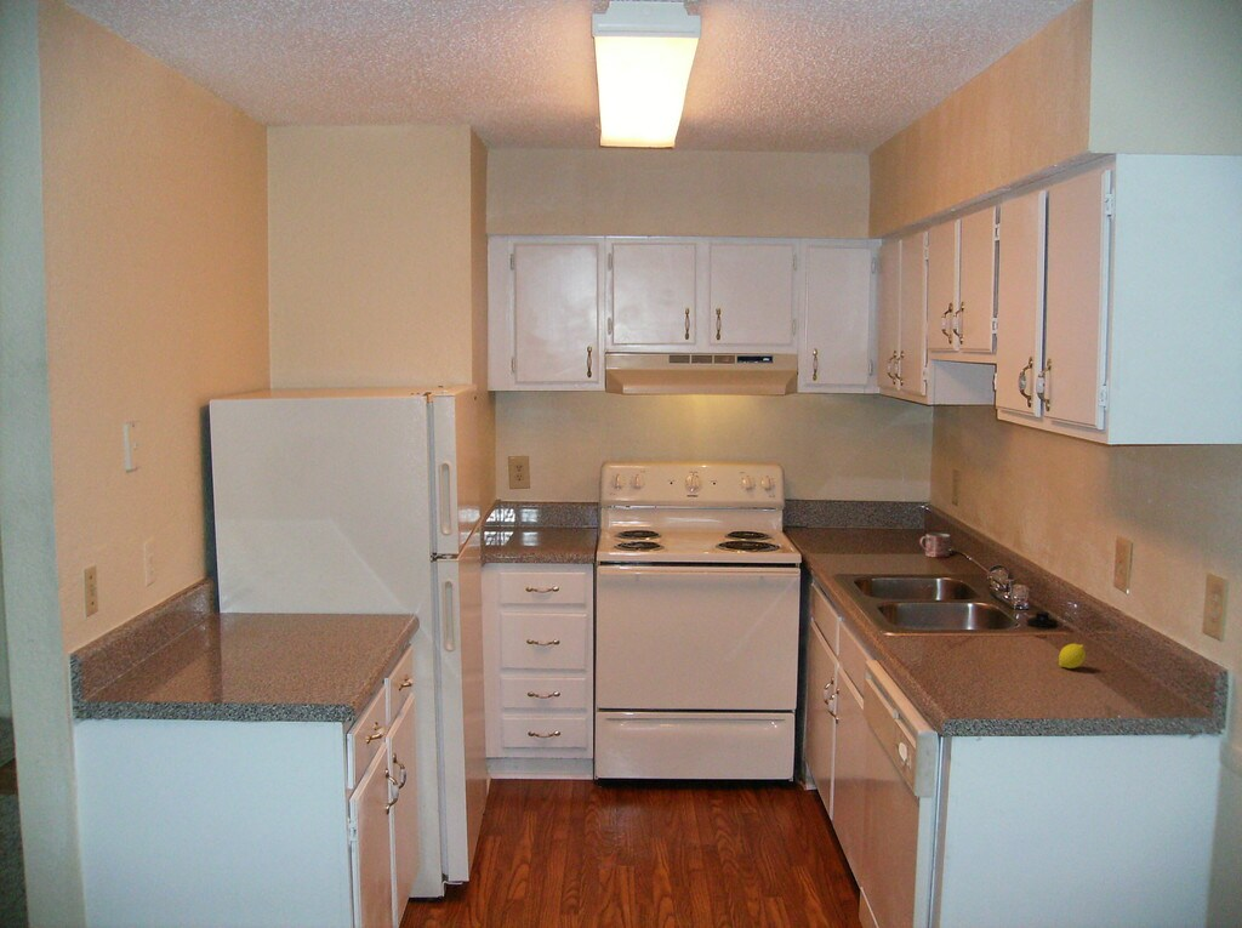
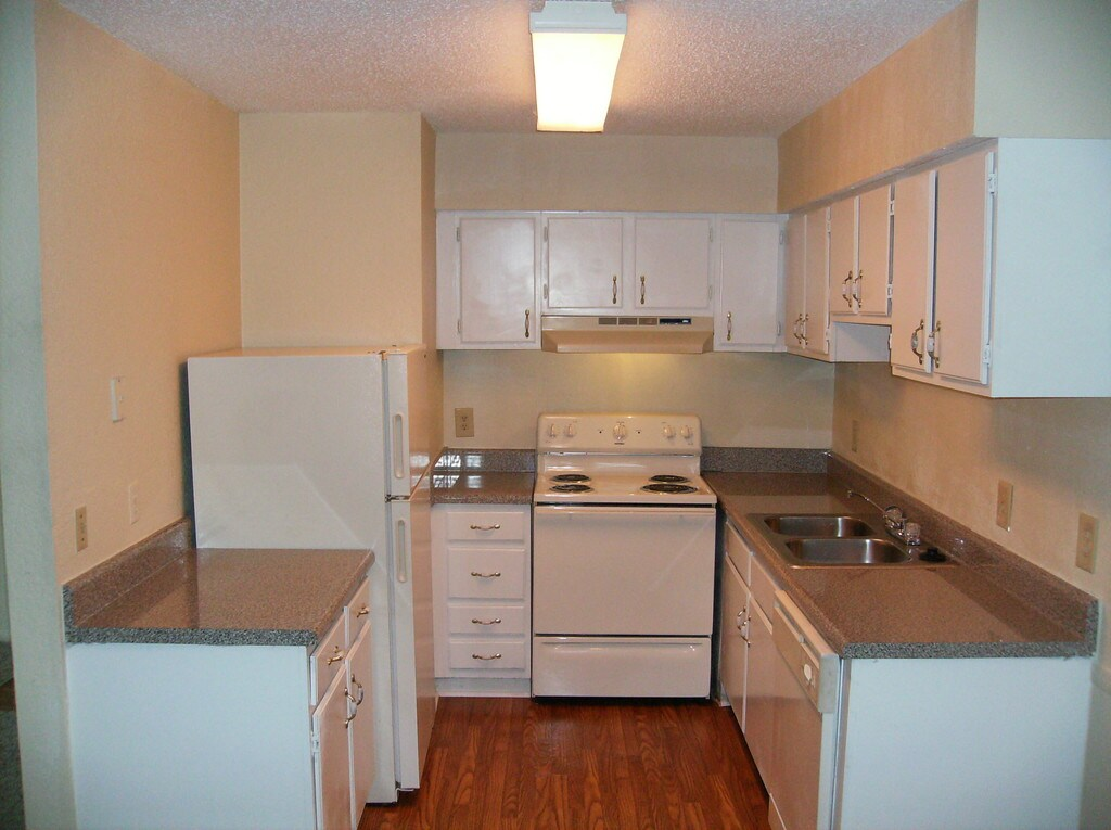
- fruit (1072, 655)
- mug (933, 545)
